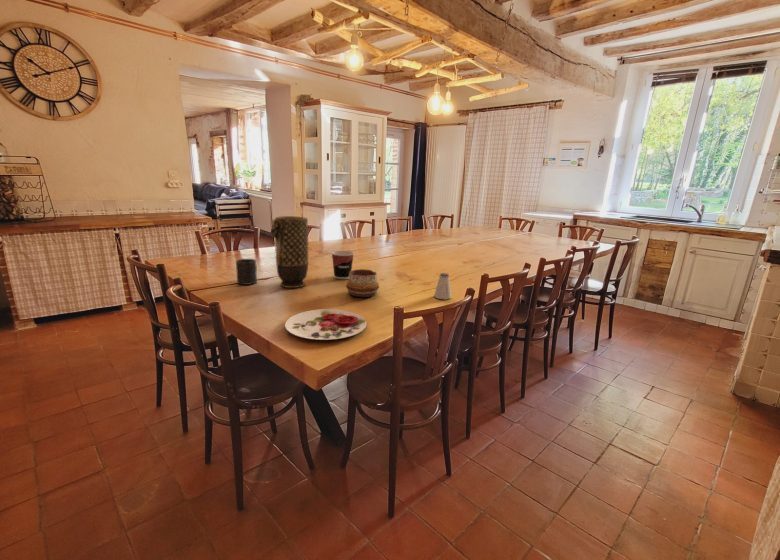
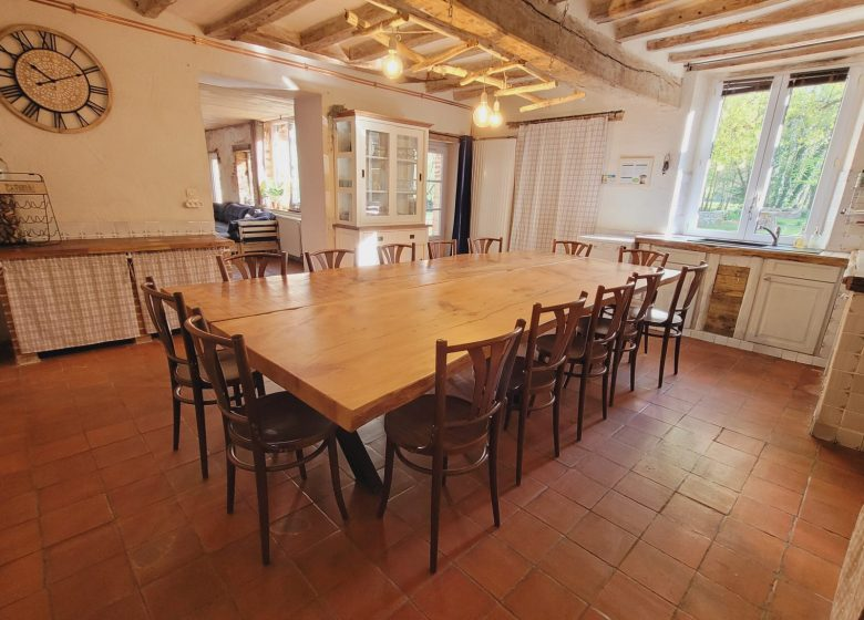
- plate (326, 322)
- saltshaker (443, 285)
- cup (342, 265)
- mug (248, 270)
- vase (291, 251)
- decorative bowl (362, 283)
